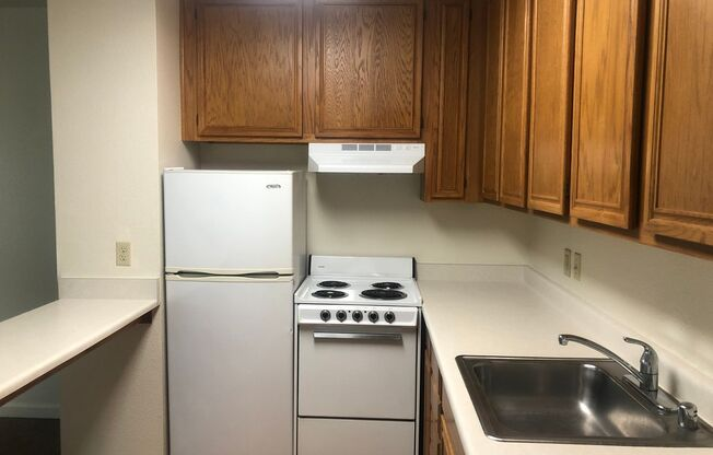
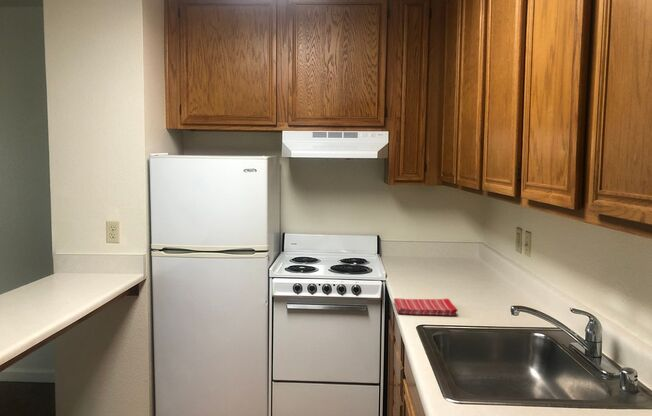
+ dish towel (424, 305)
